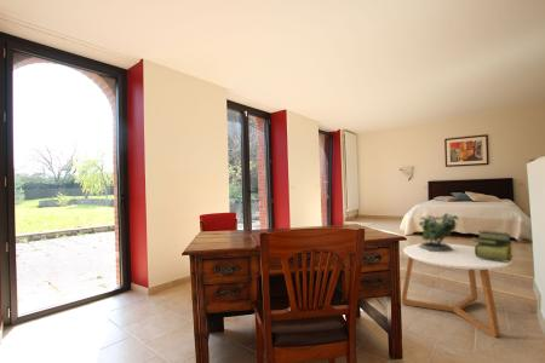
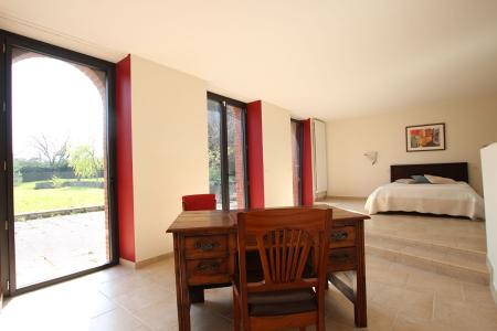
- stack of books (492, 243)
- coffee table (457, 267)
- potted plant (437, 230)
